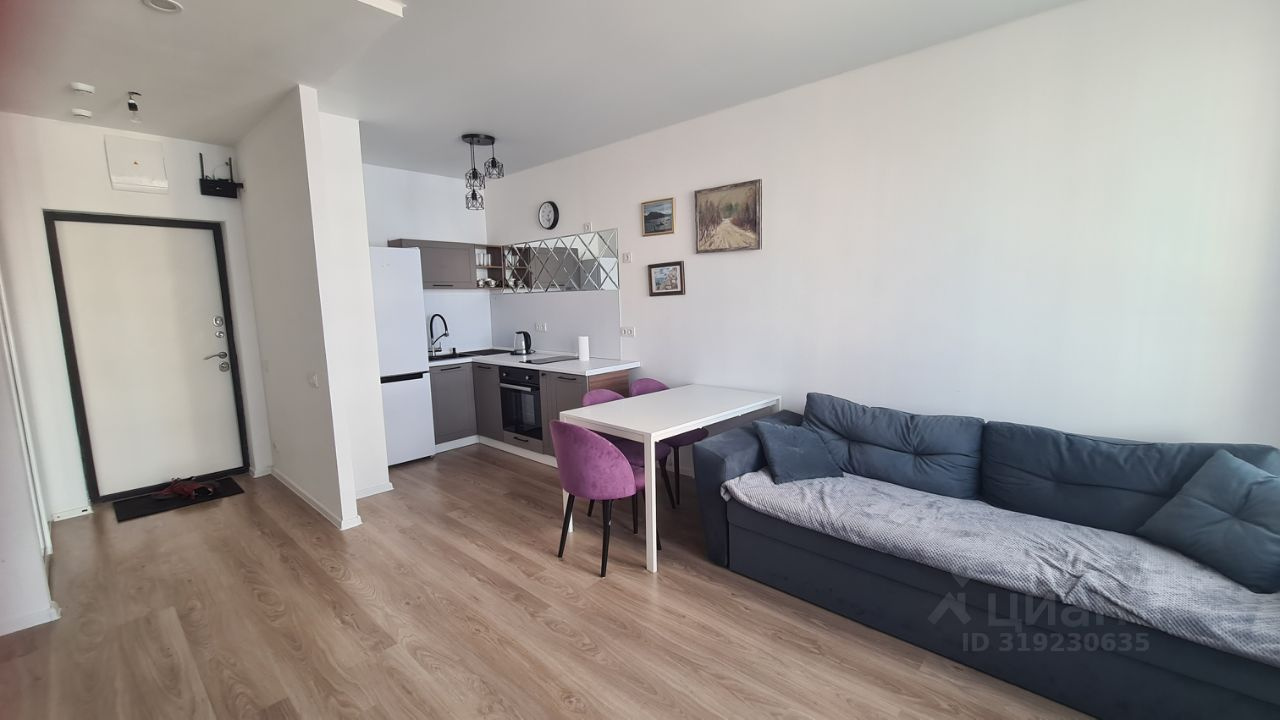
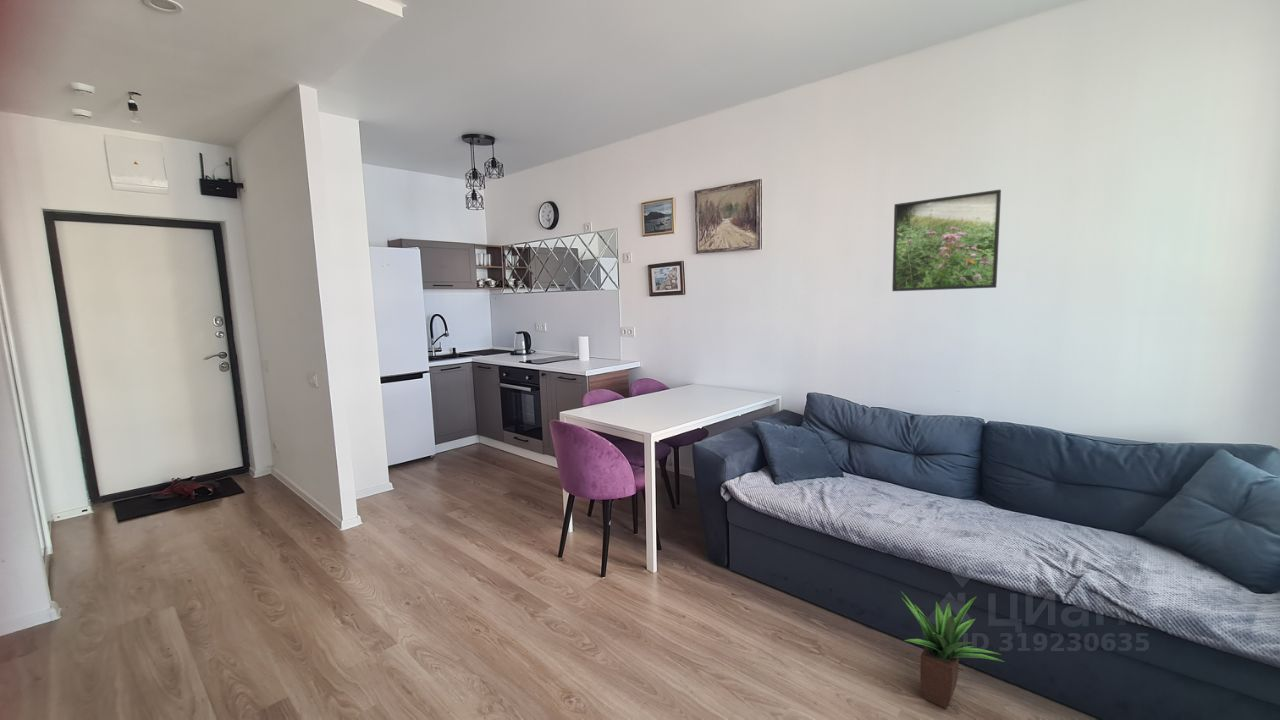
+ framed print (943, 243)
+ potted plant (948, 647)
